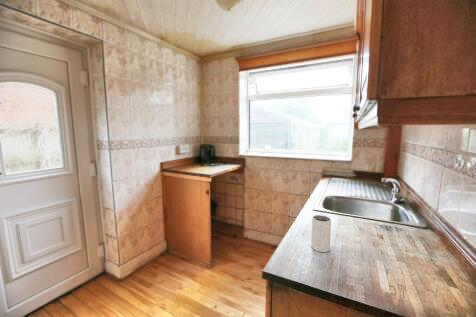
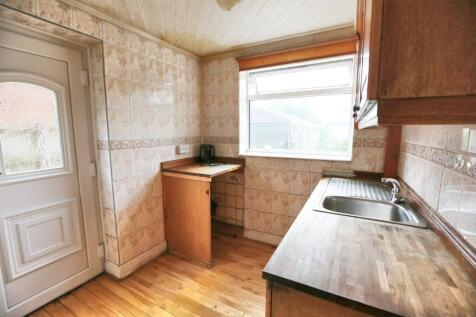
- mug (323, 231)
